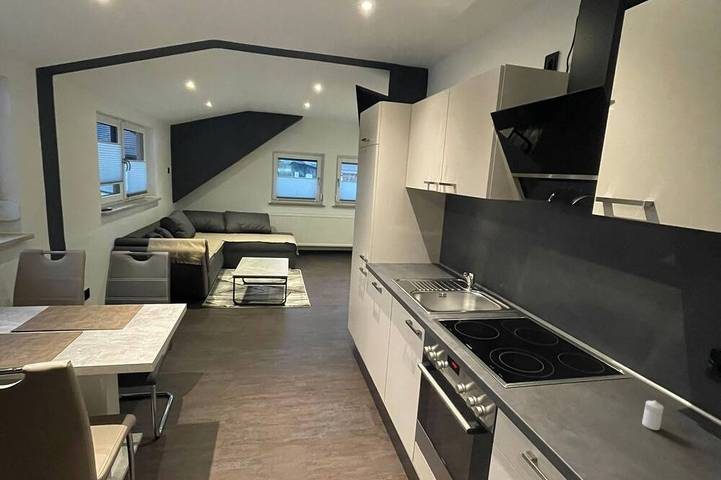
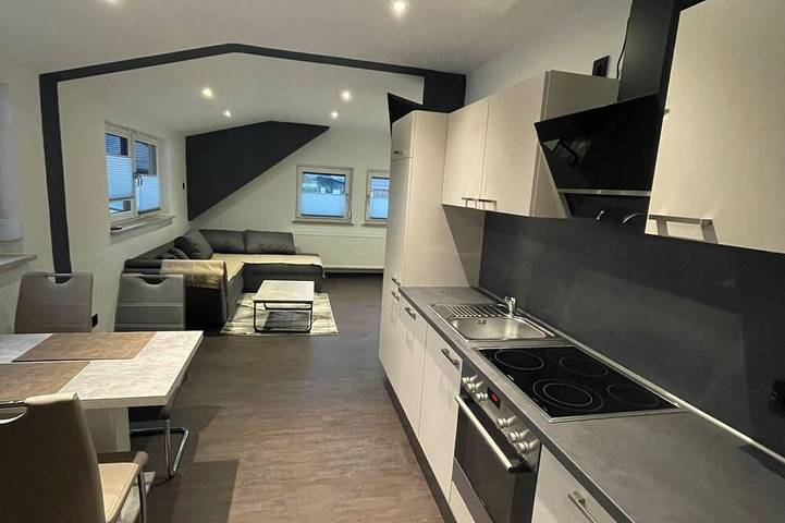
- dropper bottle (653, 413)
